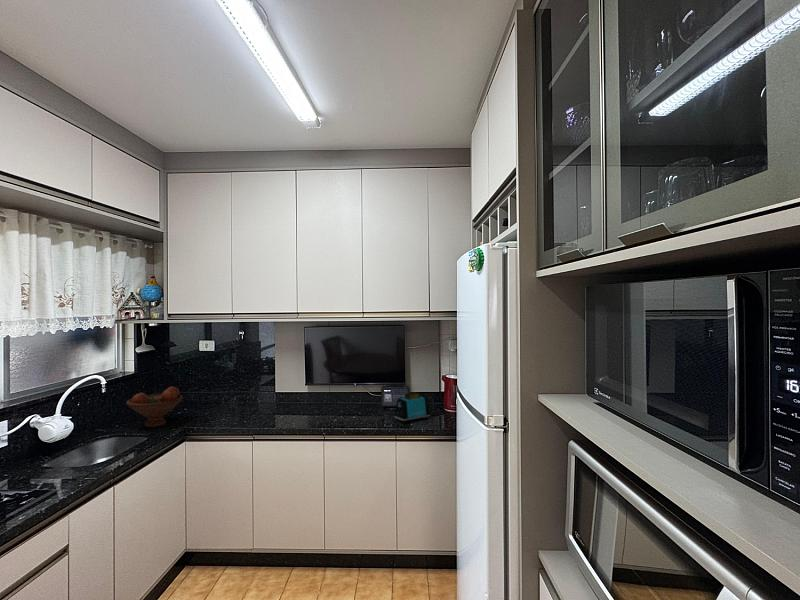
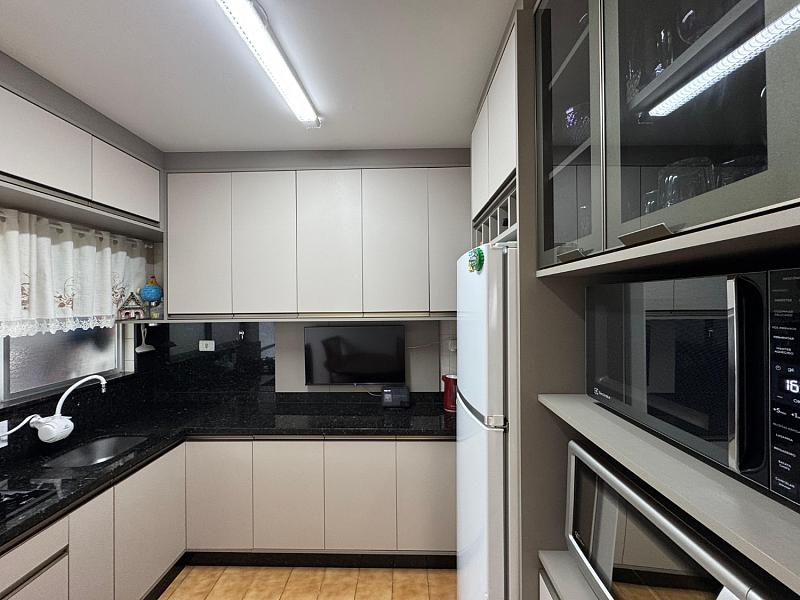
- fruit bowl (155, 406)
- toaster (412, 406)
